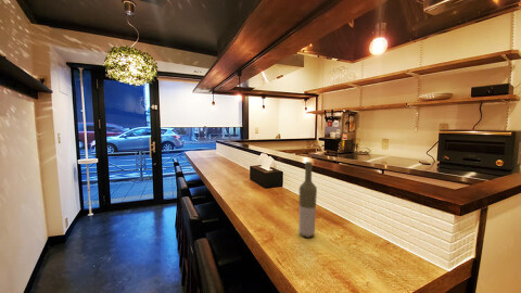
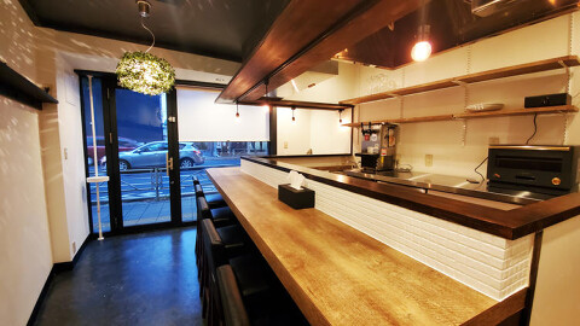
- bottle (307, 199)
